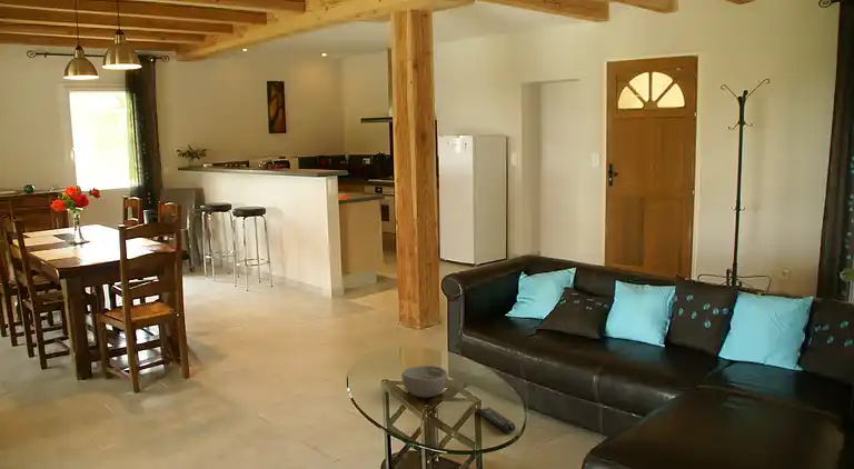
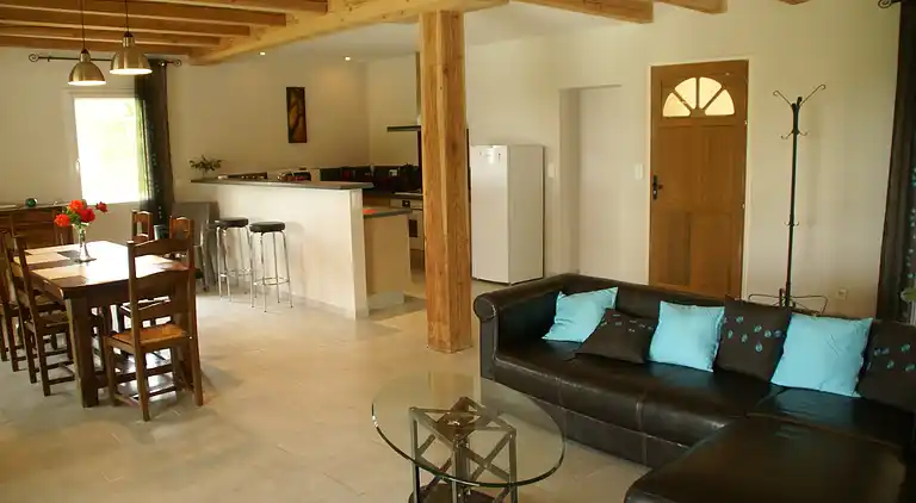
- remote control (495, 418)
- bowl (425, 382)
